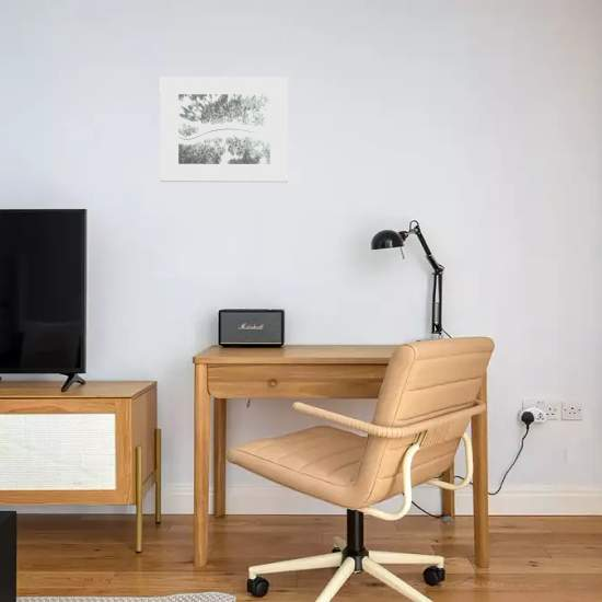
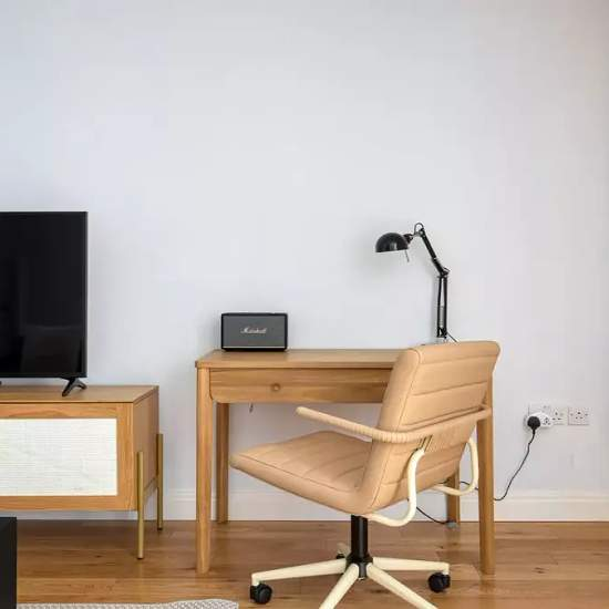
- wall art (223, 129)
